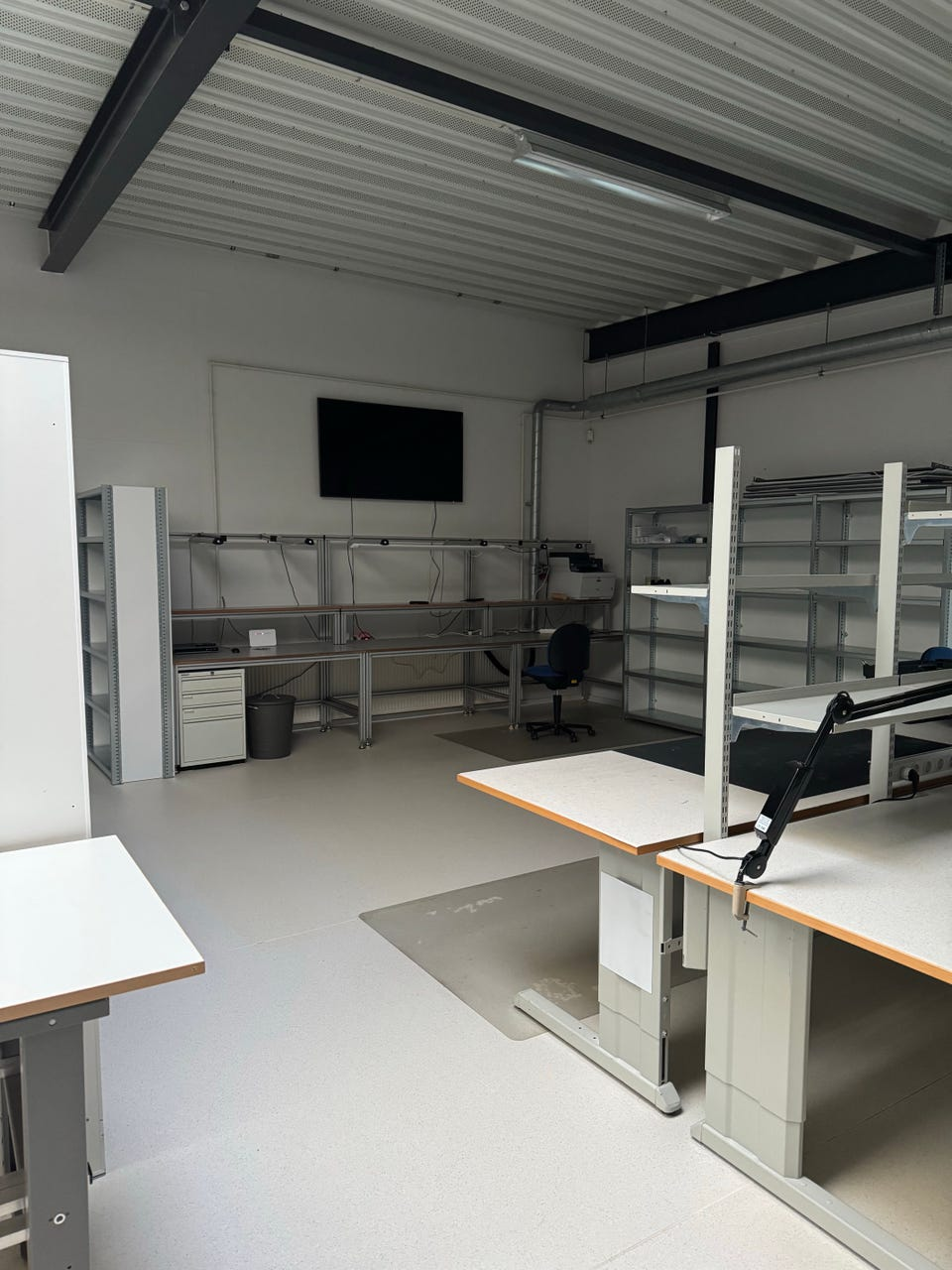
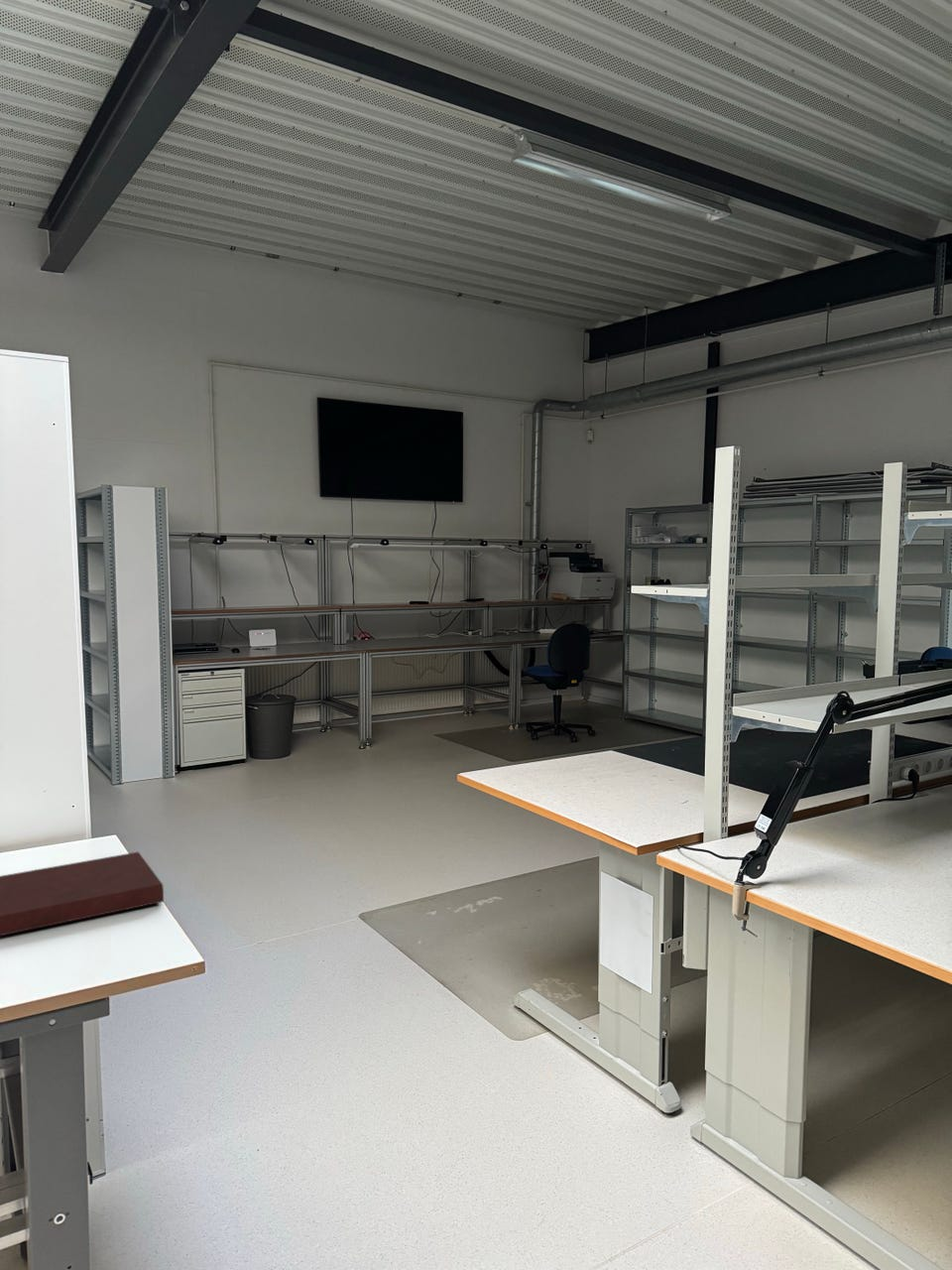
+ notebook (73, 890)
